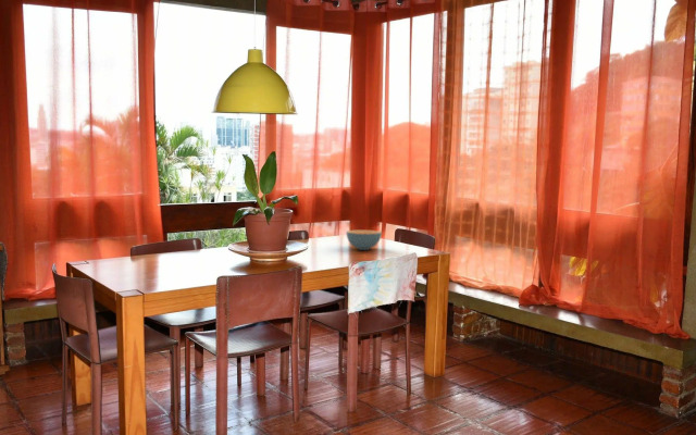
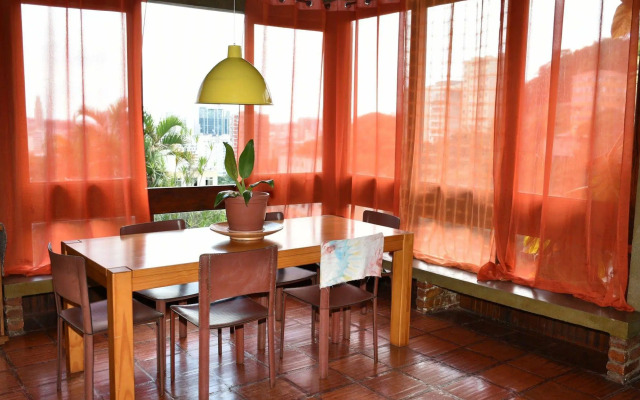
- cereal bowl (363, 240)
